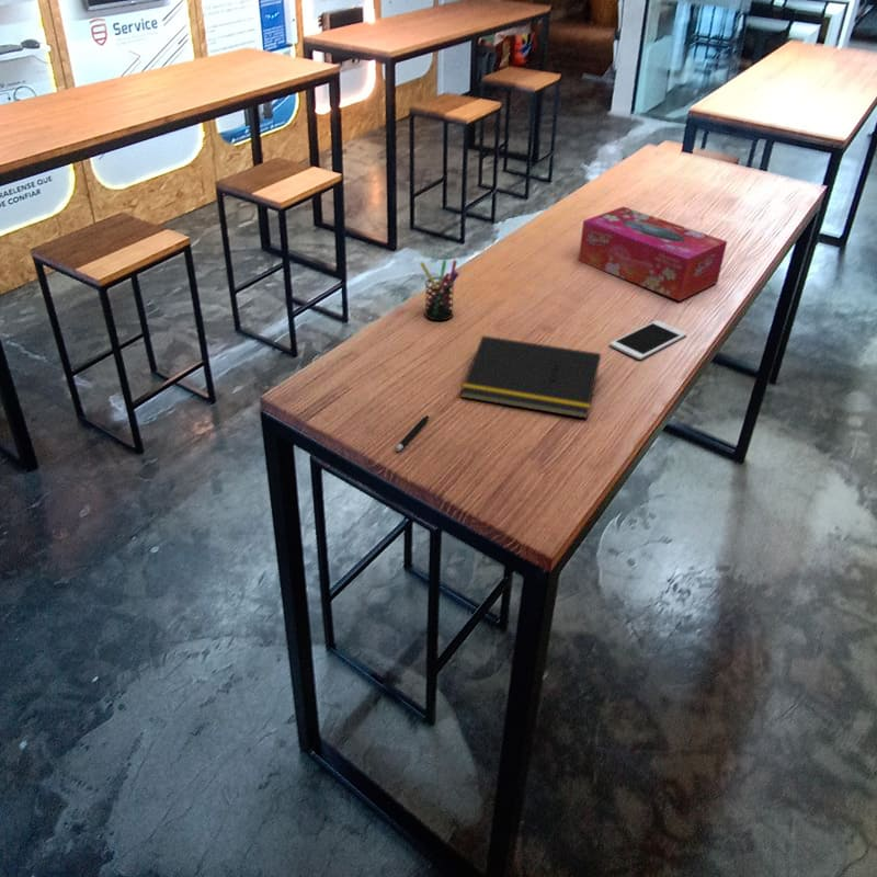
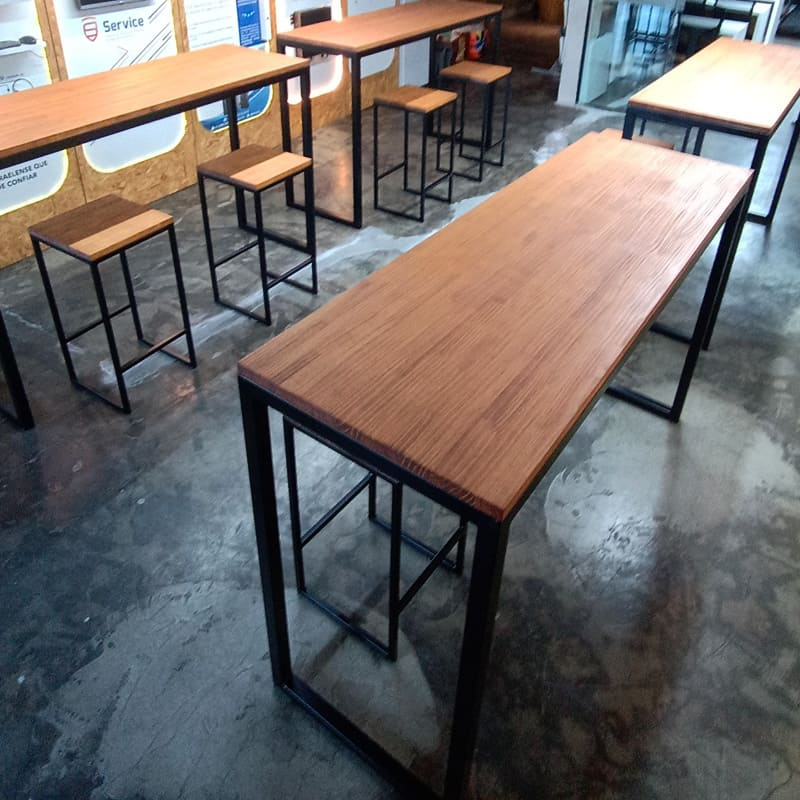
- pen (413, 431)
- pen holder (442, 285)
- tissue box (649, 251)
- cell phone (648, 339)
- notepad (532, 375)
